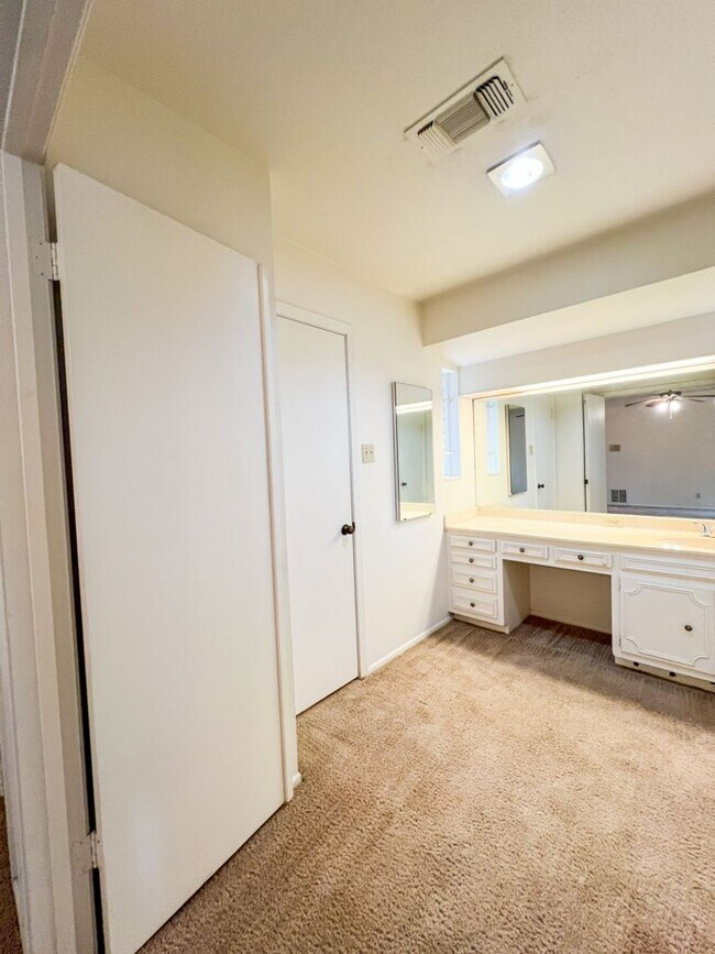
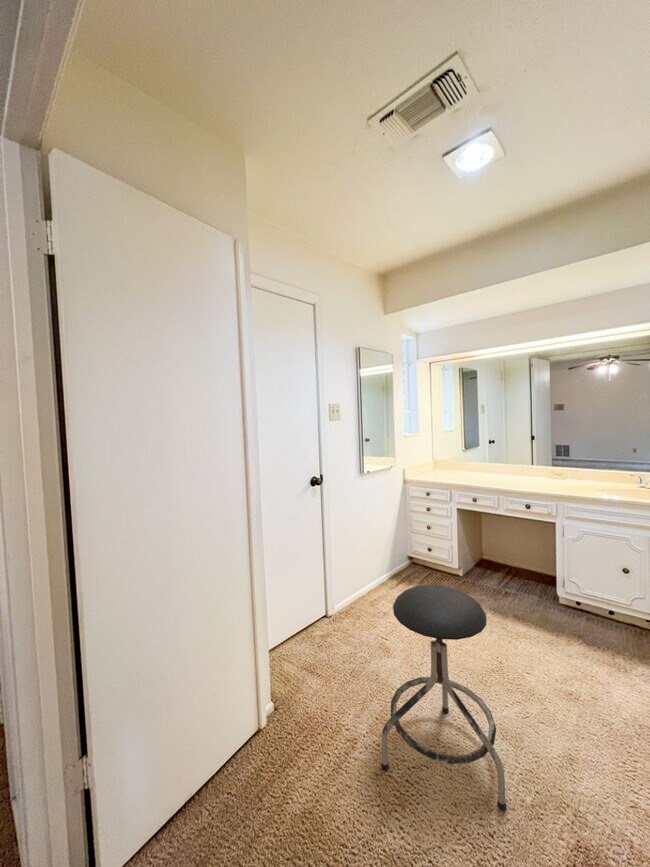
+ stool (446, 679)
